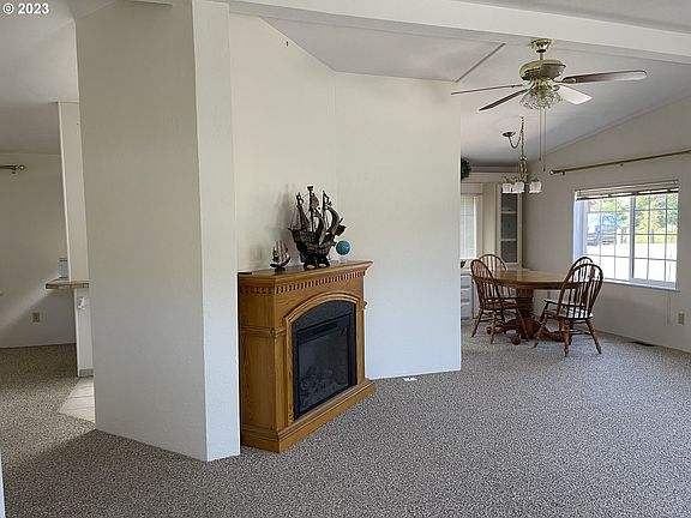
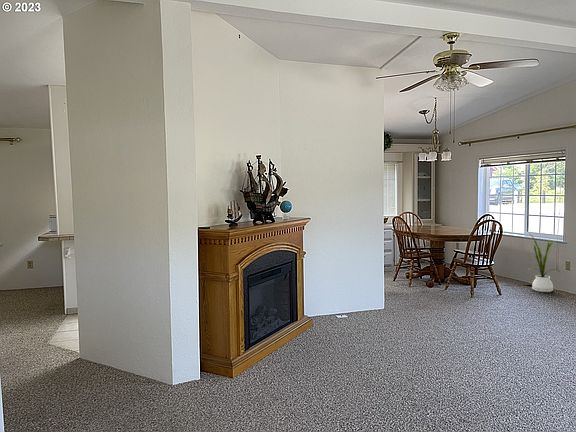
+ house plant (541, 261)
